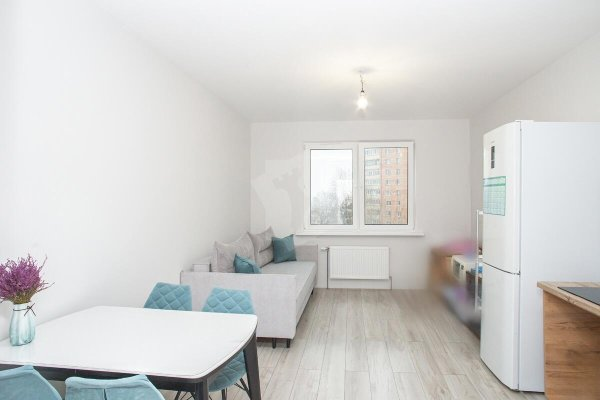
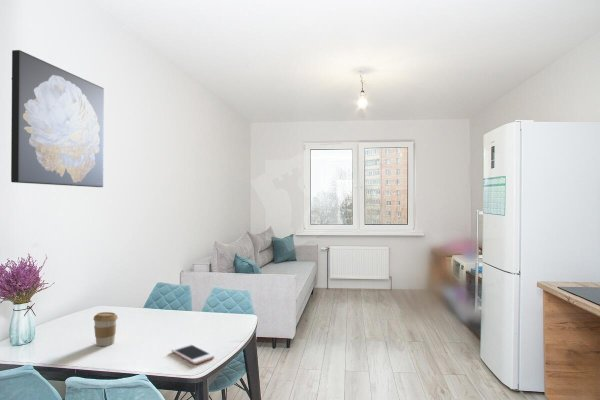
+ coffee cup (105, 327)
+ wall art (63, 128)
+ cell phone (192, 353)
